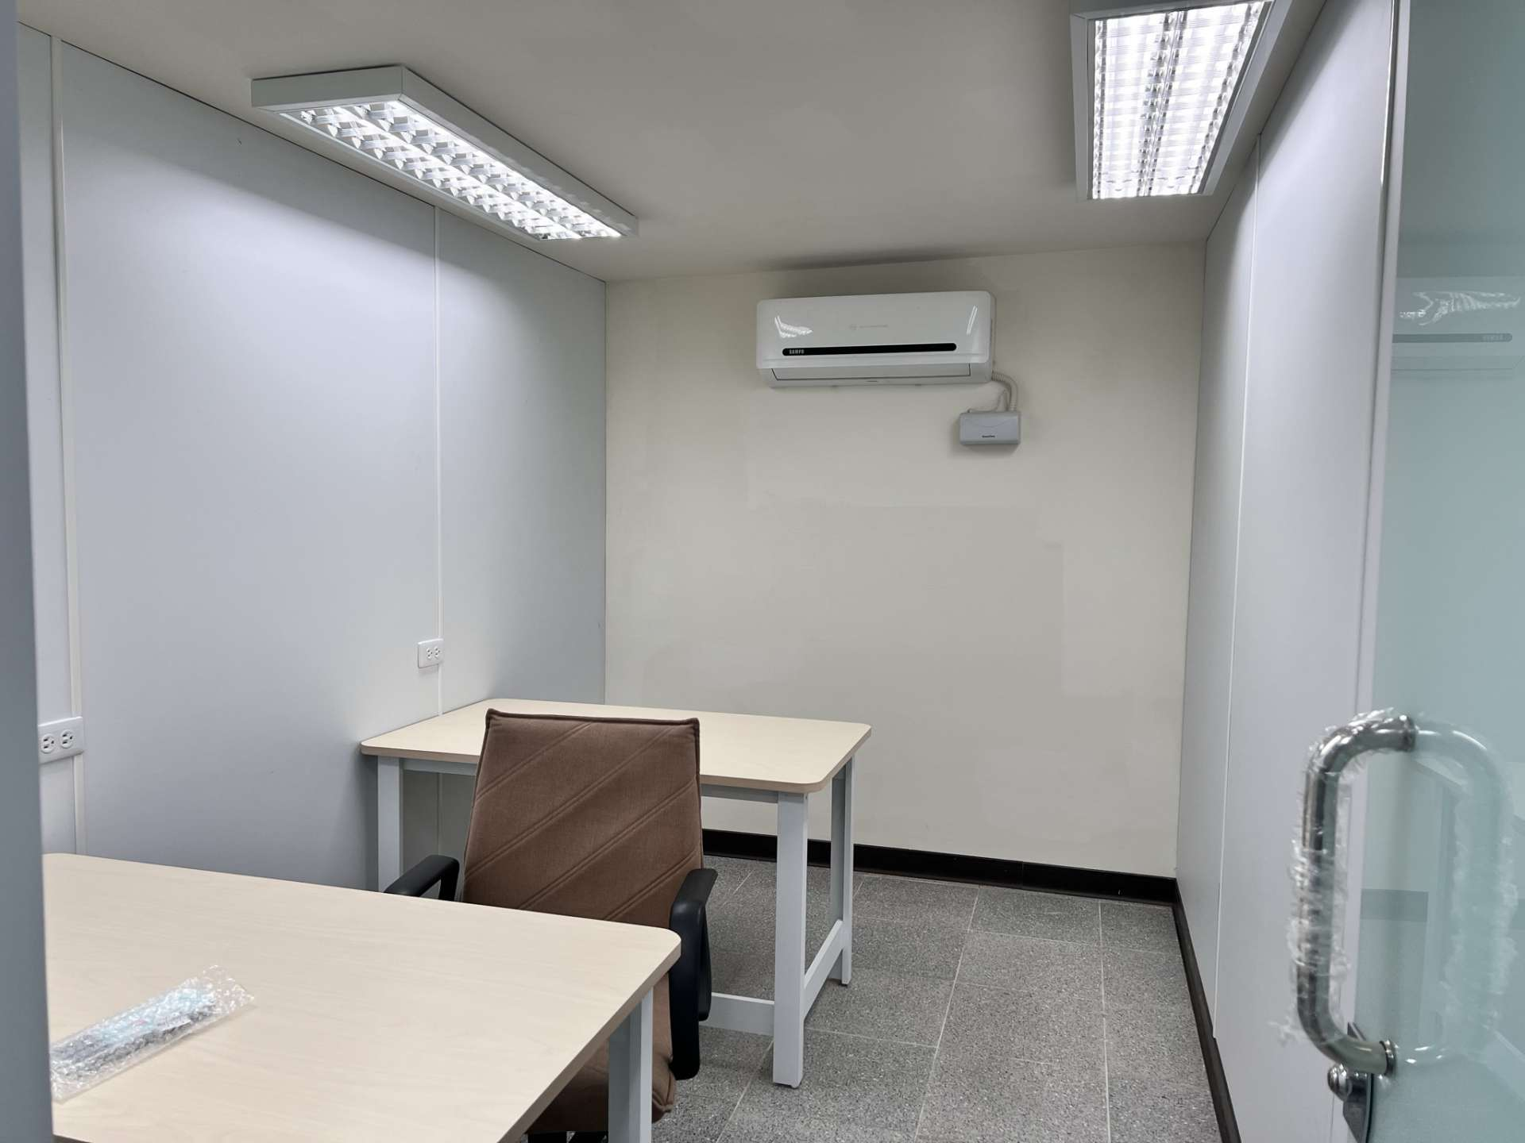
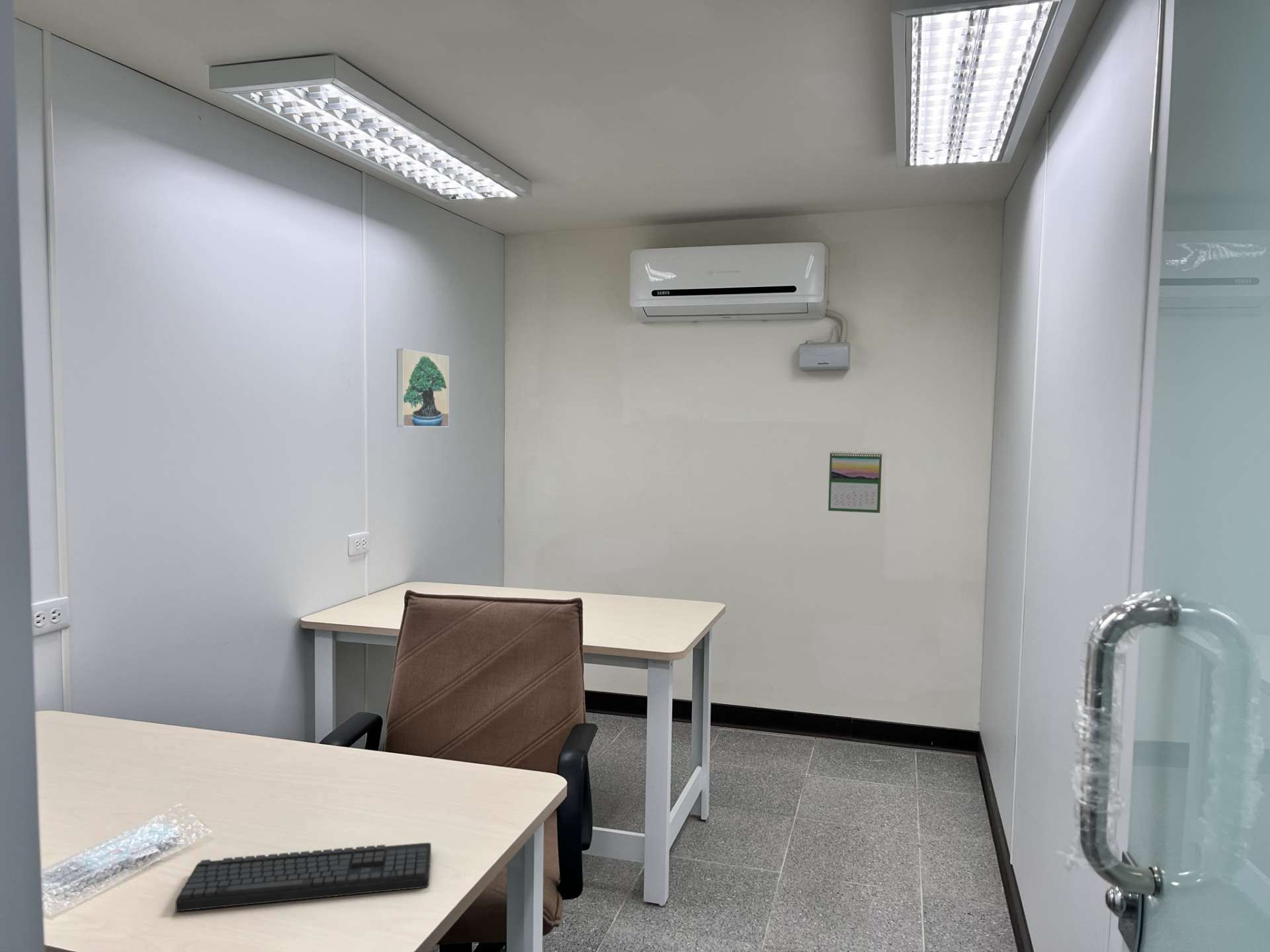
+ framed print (424, 389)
+ calendar (855, 481)
+ keyboard (312, 872)
